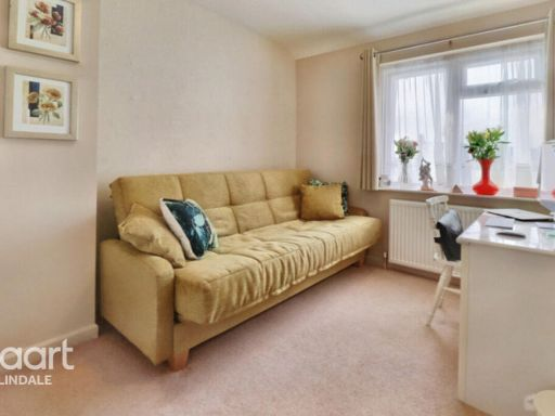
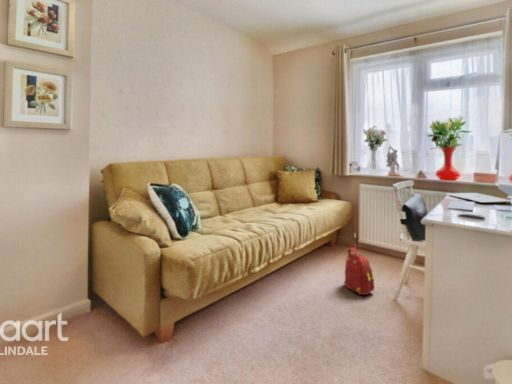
+ backpack (358, 268)
